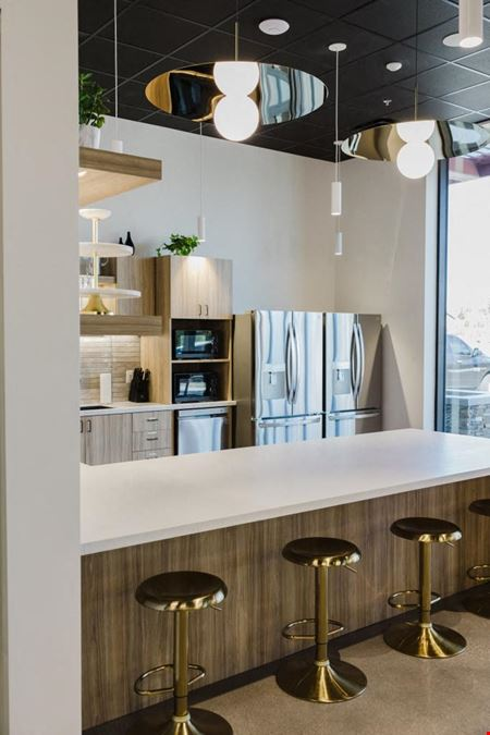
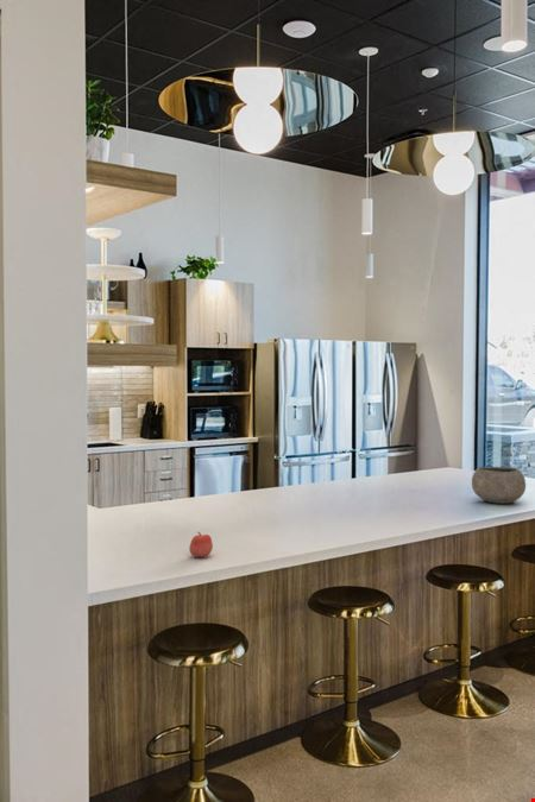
+ apple (201, 544)
+ bowl (498, 485)
